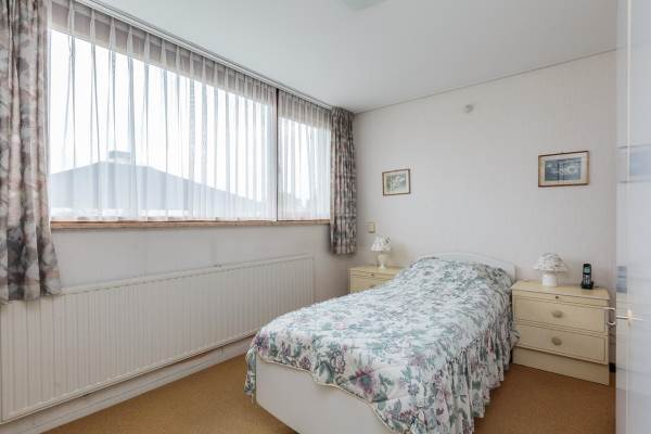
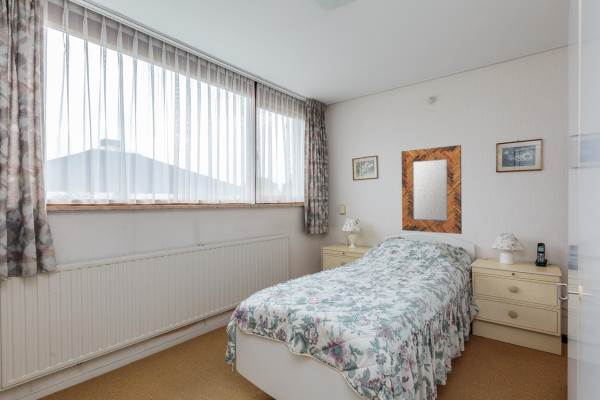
+ home mirror (429, 190)
